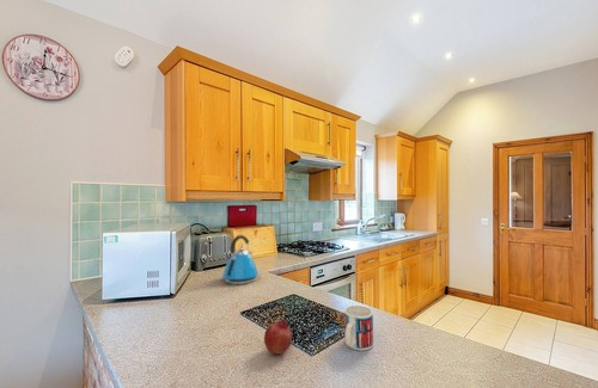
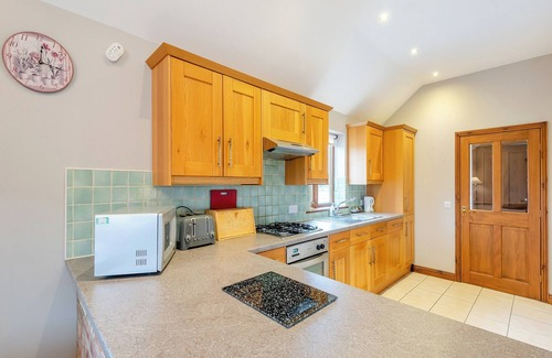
- kettle (239, 257)
- fruit (277, 335)
- mug (358, 328)
